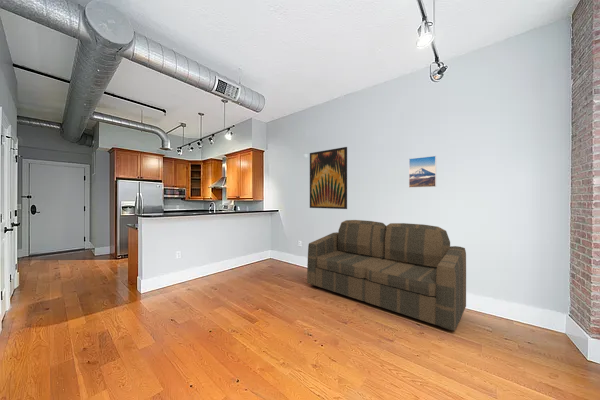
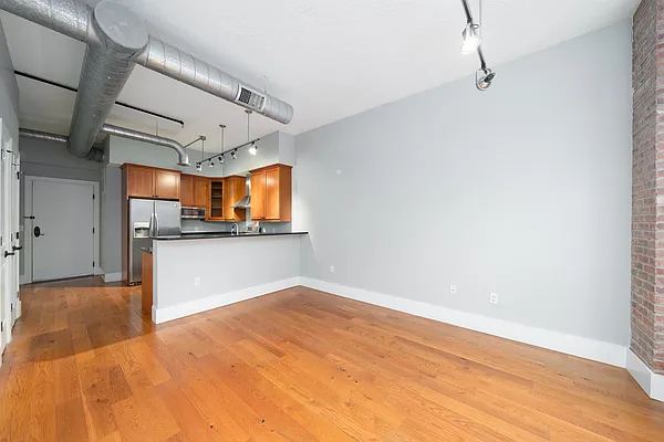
- wall art (327, 179)
- sofa (376, 260)
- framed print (422, 172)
